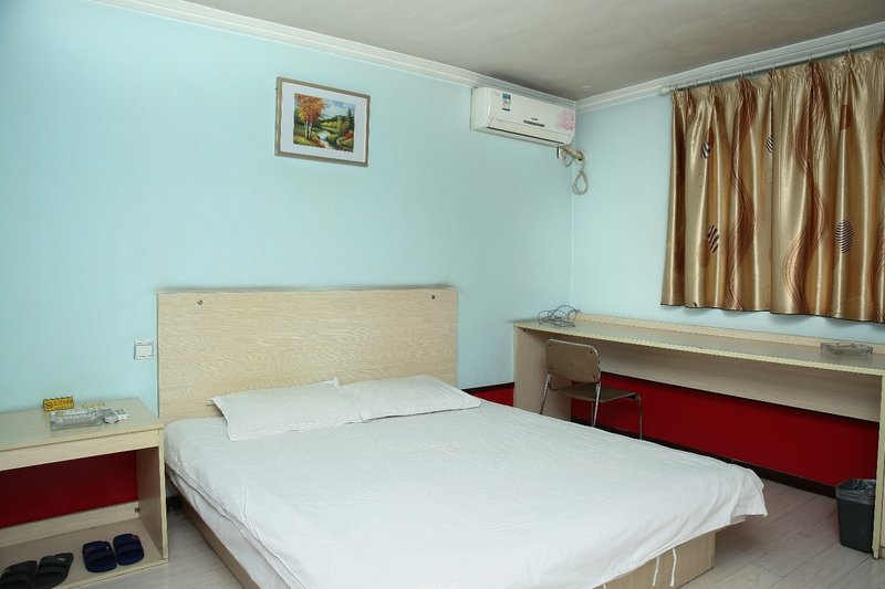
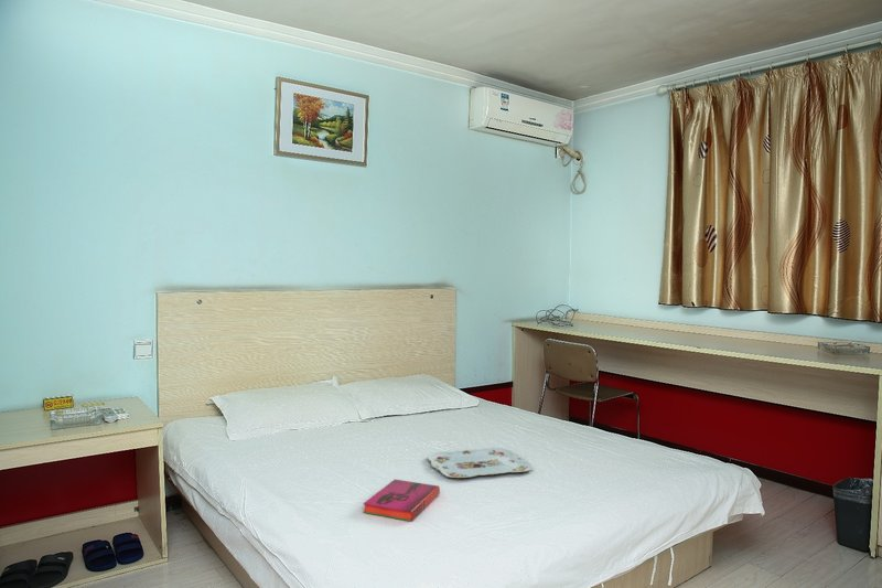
+ serving tray (478, 462)
+ hardback book (402, 499)
